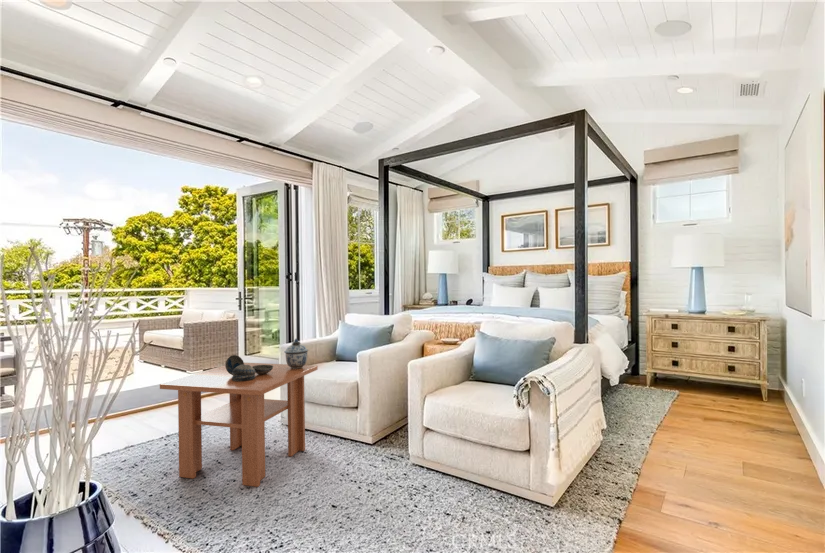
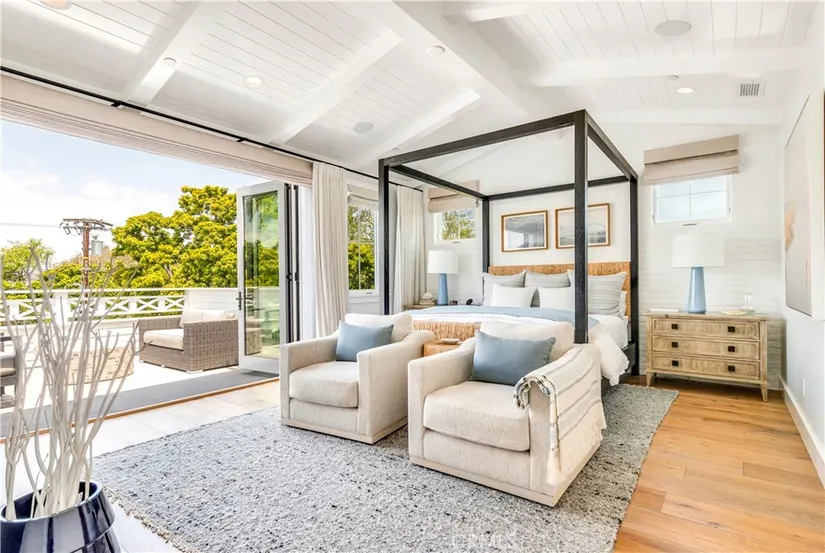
- decorative bowl (247, 366)
- coffee table (245, 418)
- lidded jar (296, 352)
